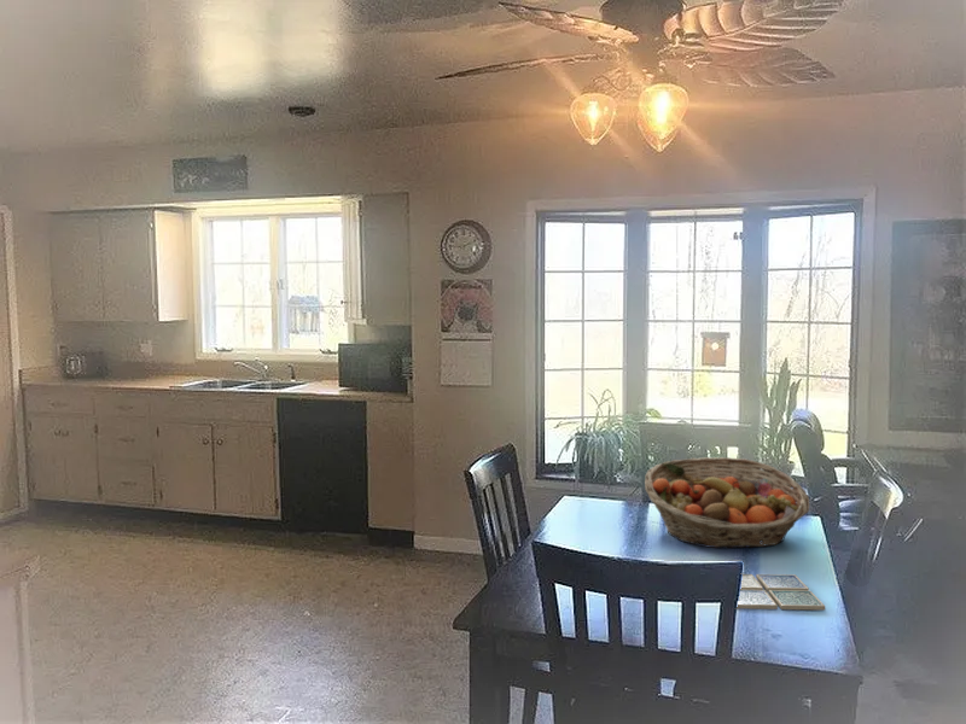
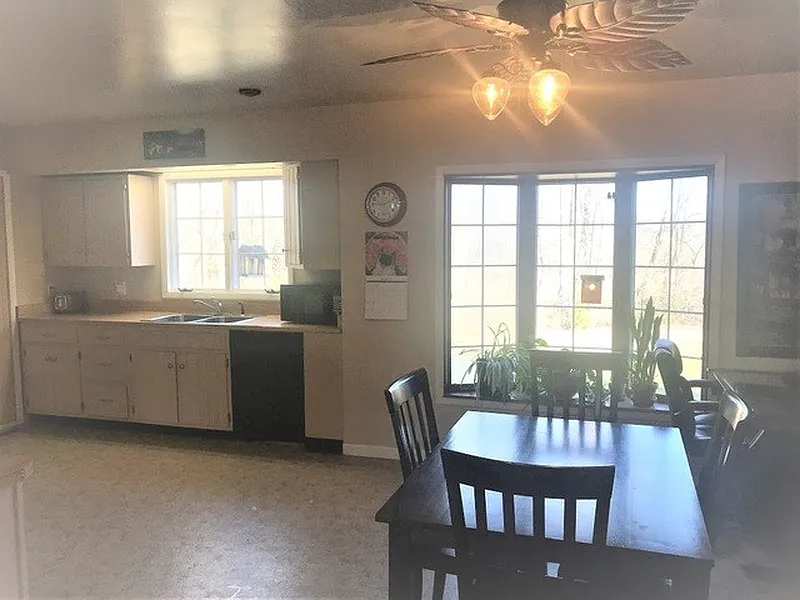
- drink coaster (766, 591)
- fruit basket (723, 501)
